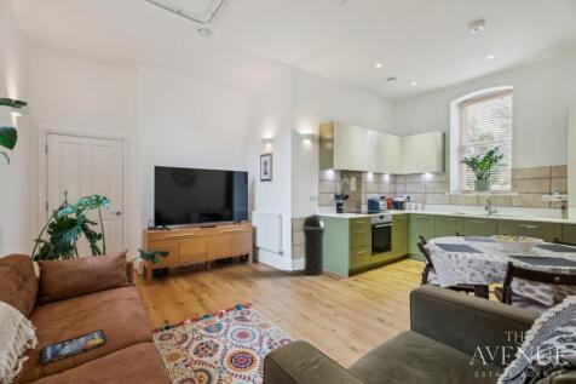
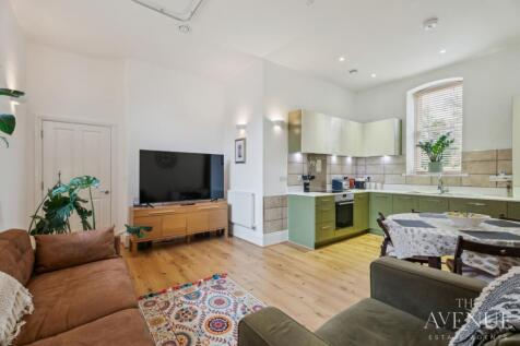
- trash can (313, 242)
- tablet (75, 344)
